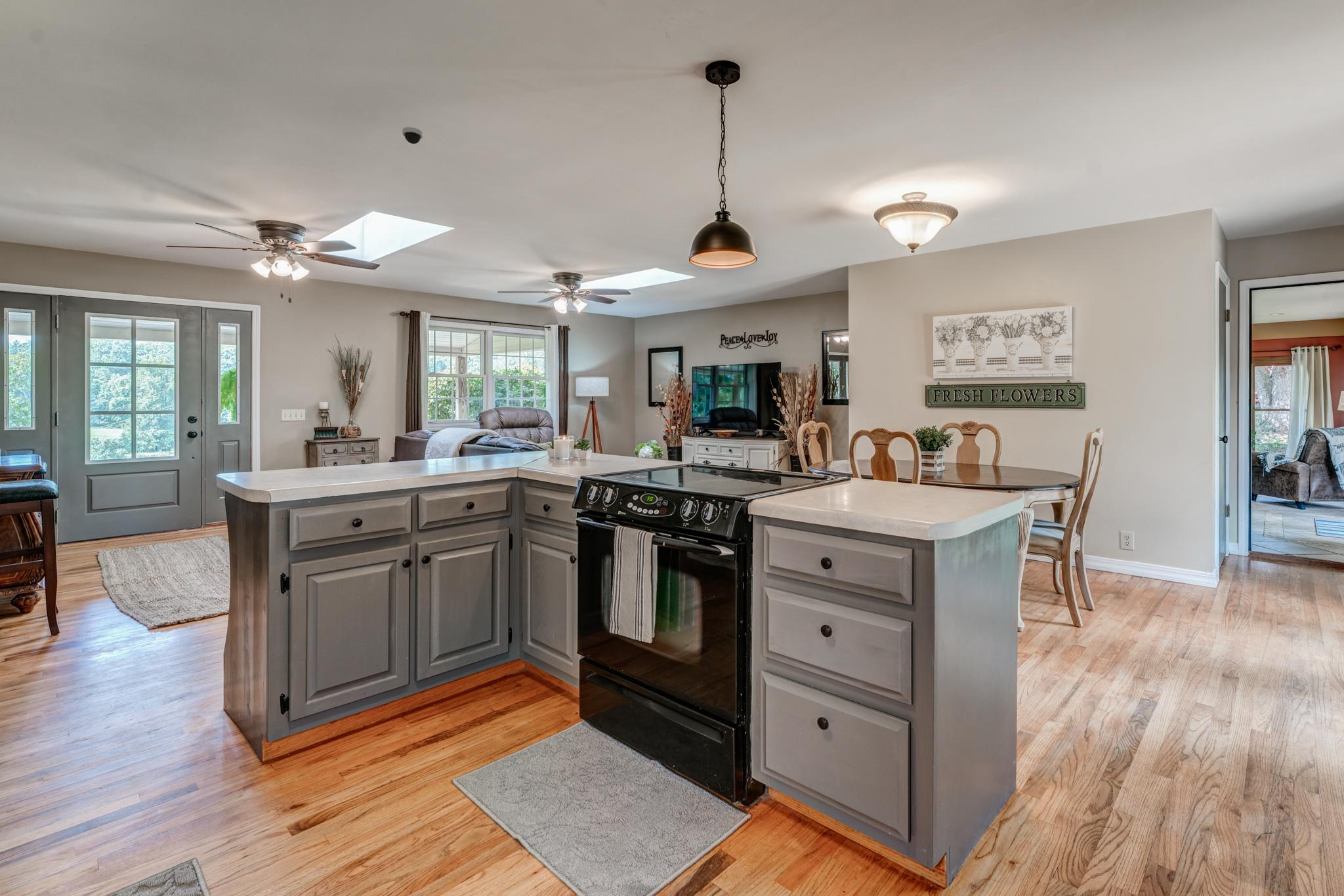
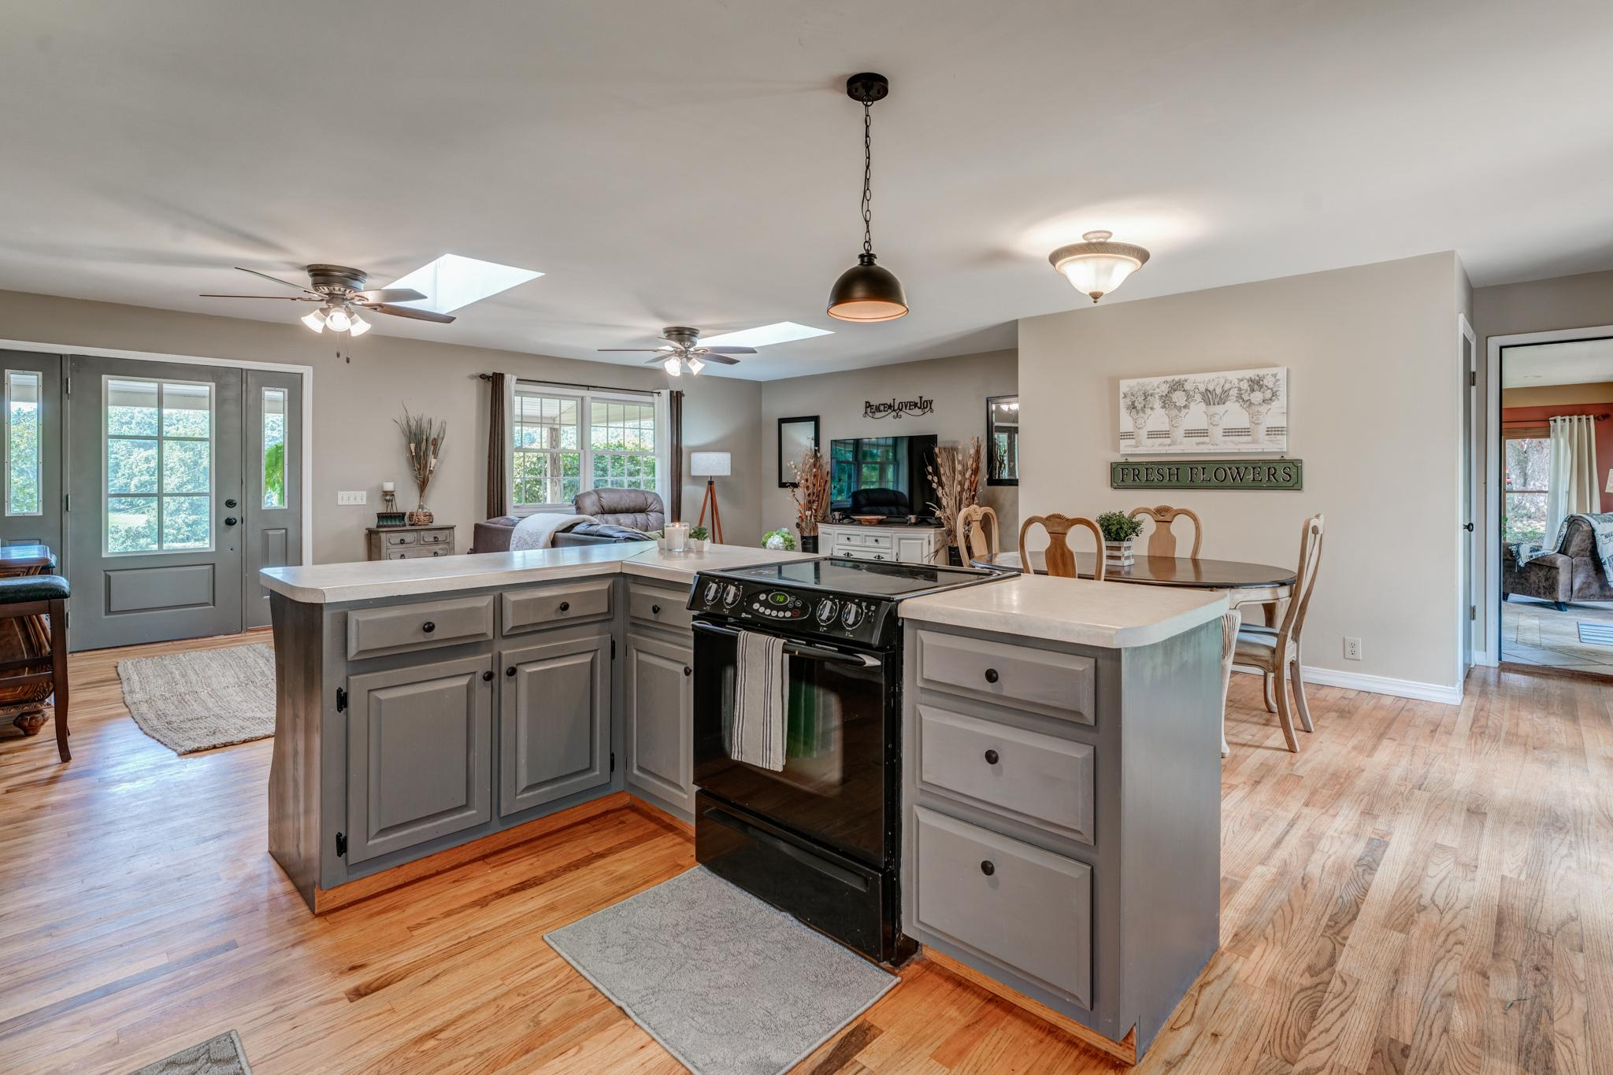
- dome security camera (412, 137)
